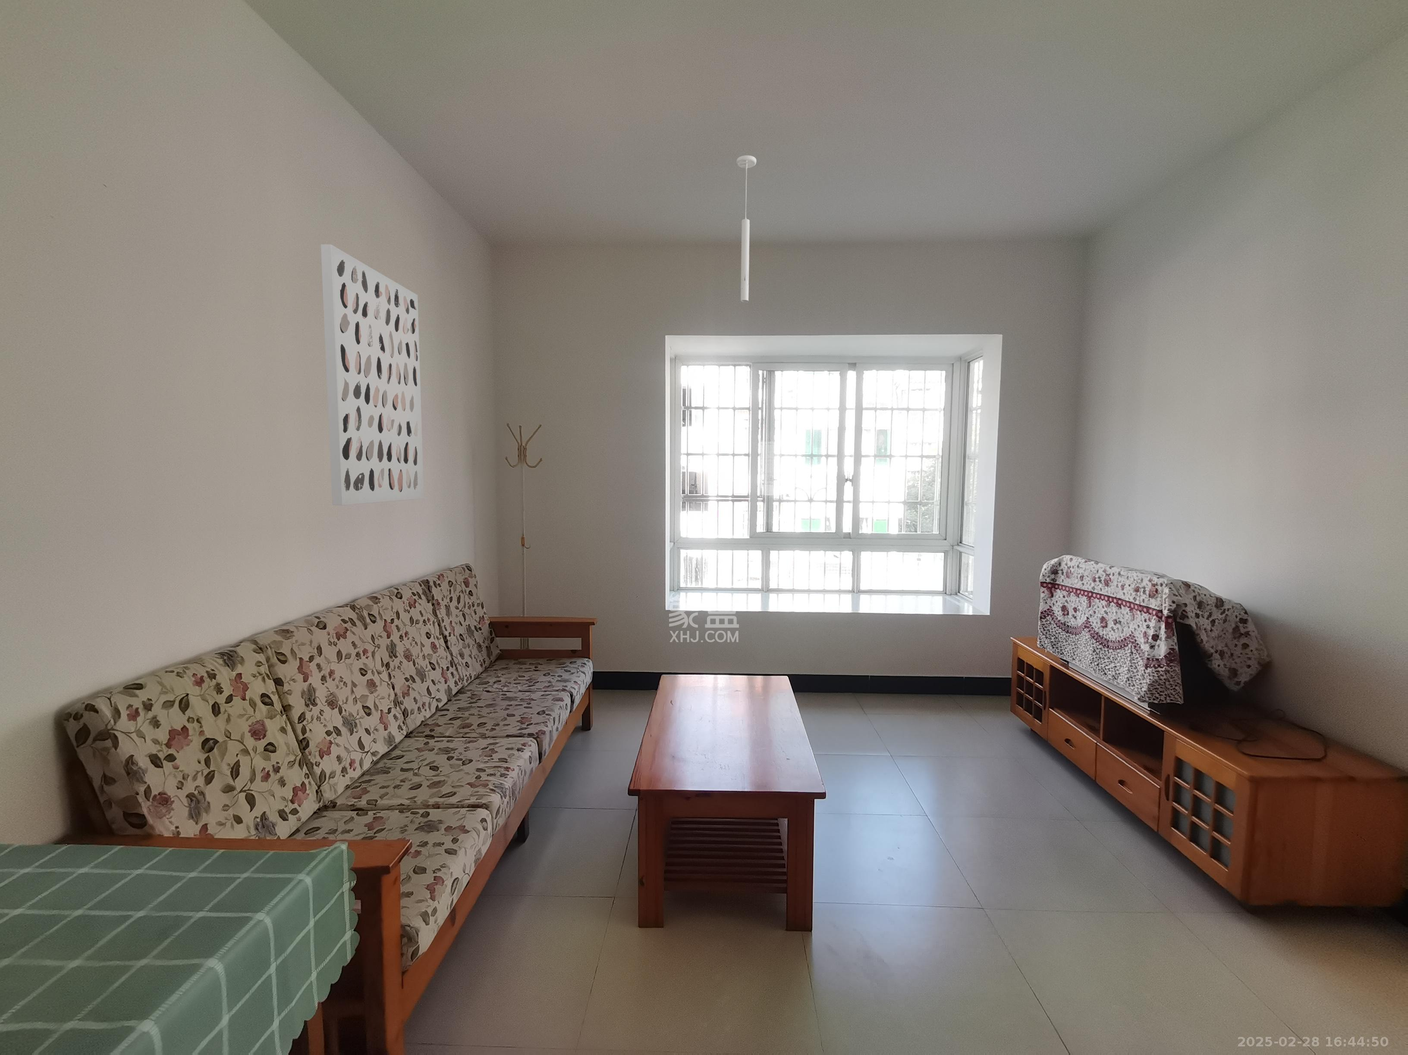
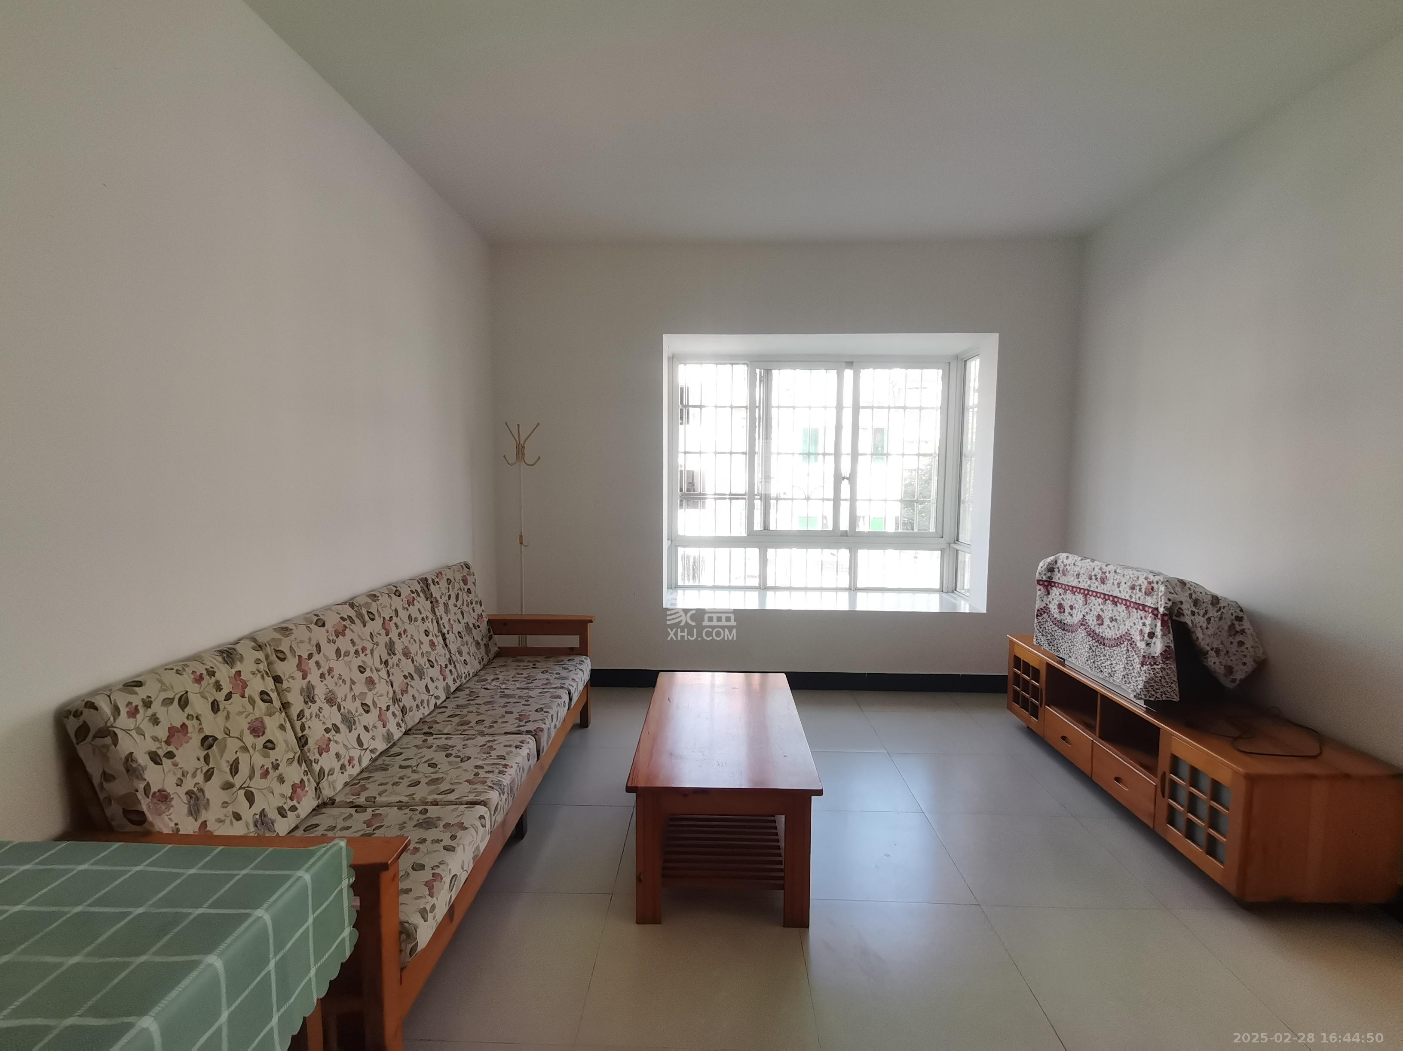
- ceiling light (745, 231)
- wall art (379, 389)
